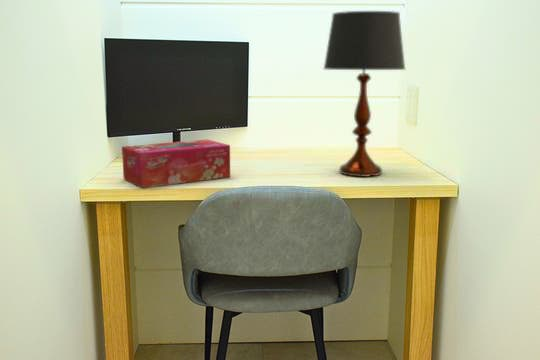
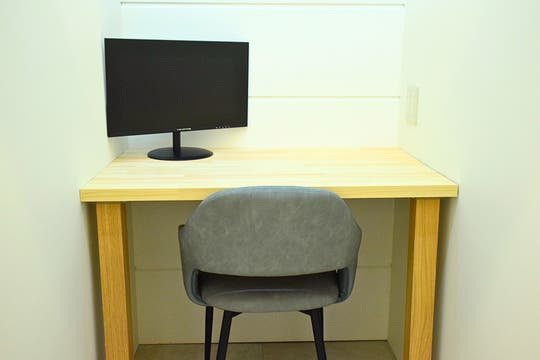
- table lamp (363, 95)
- tissue box (176, 161)
